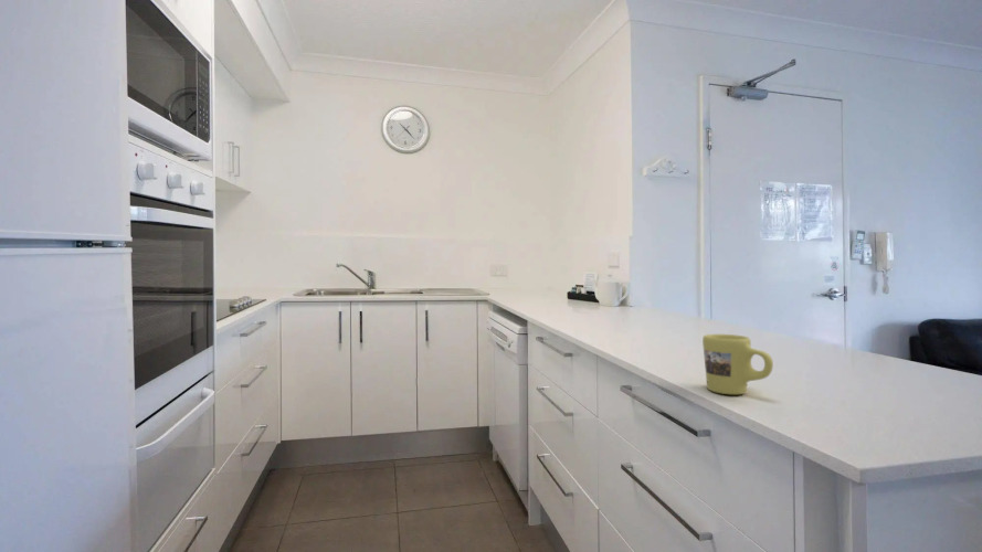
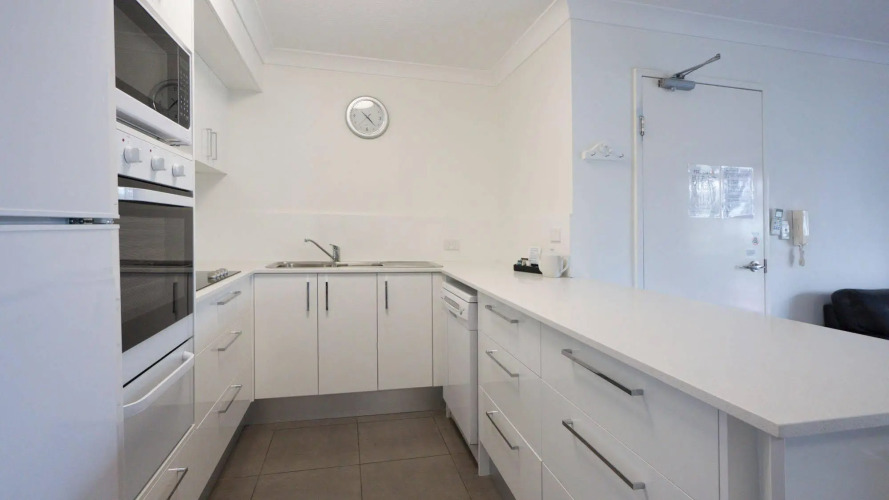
- mug (737, 365)
